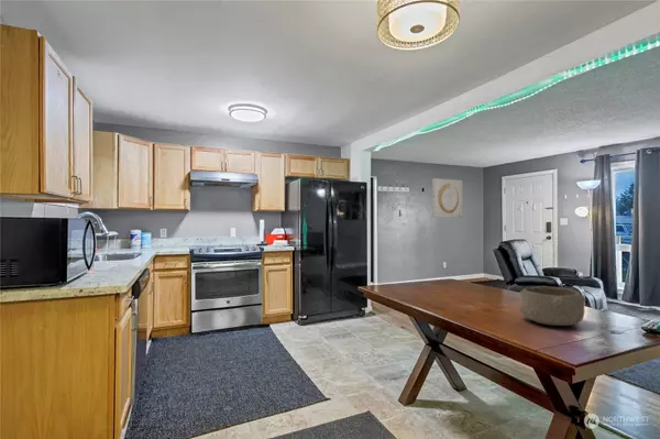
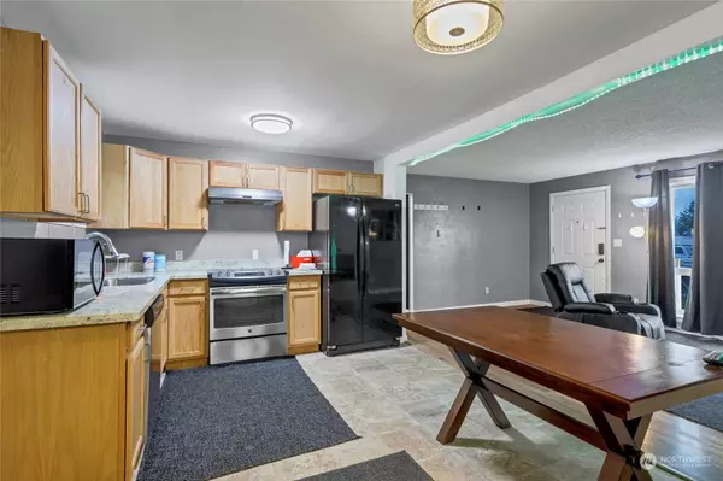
- bowl (551, 306)
- wall art (448, 198)
